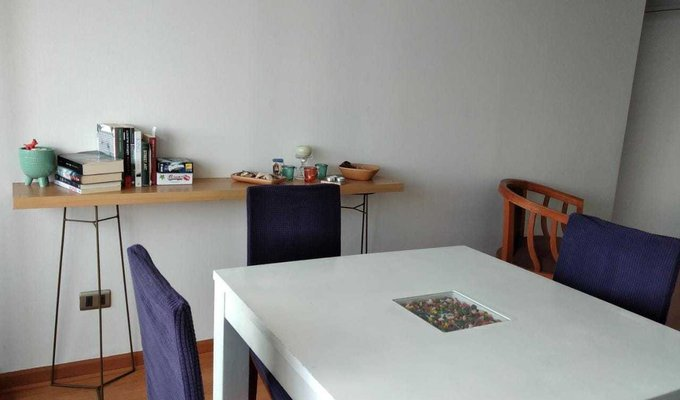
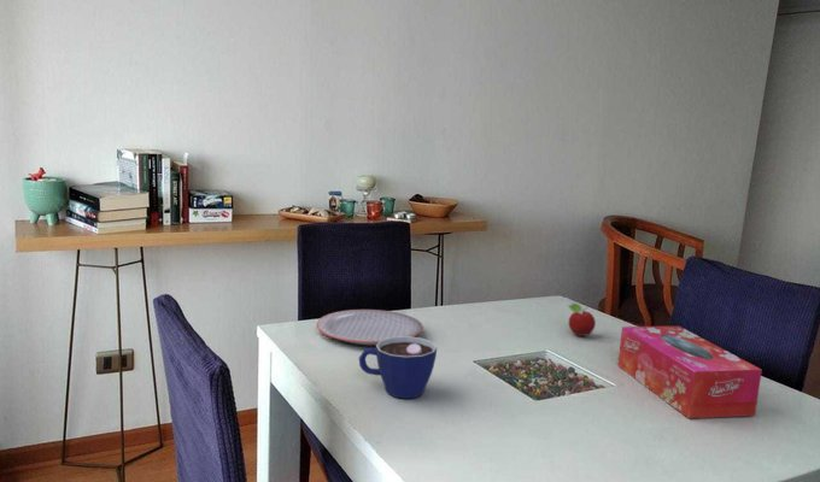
+ plate (369, 328)
+ cup (396, 366)
+ fruit (578, 317)
+ tissue box (683, 368)
